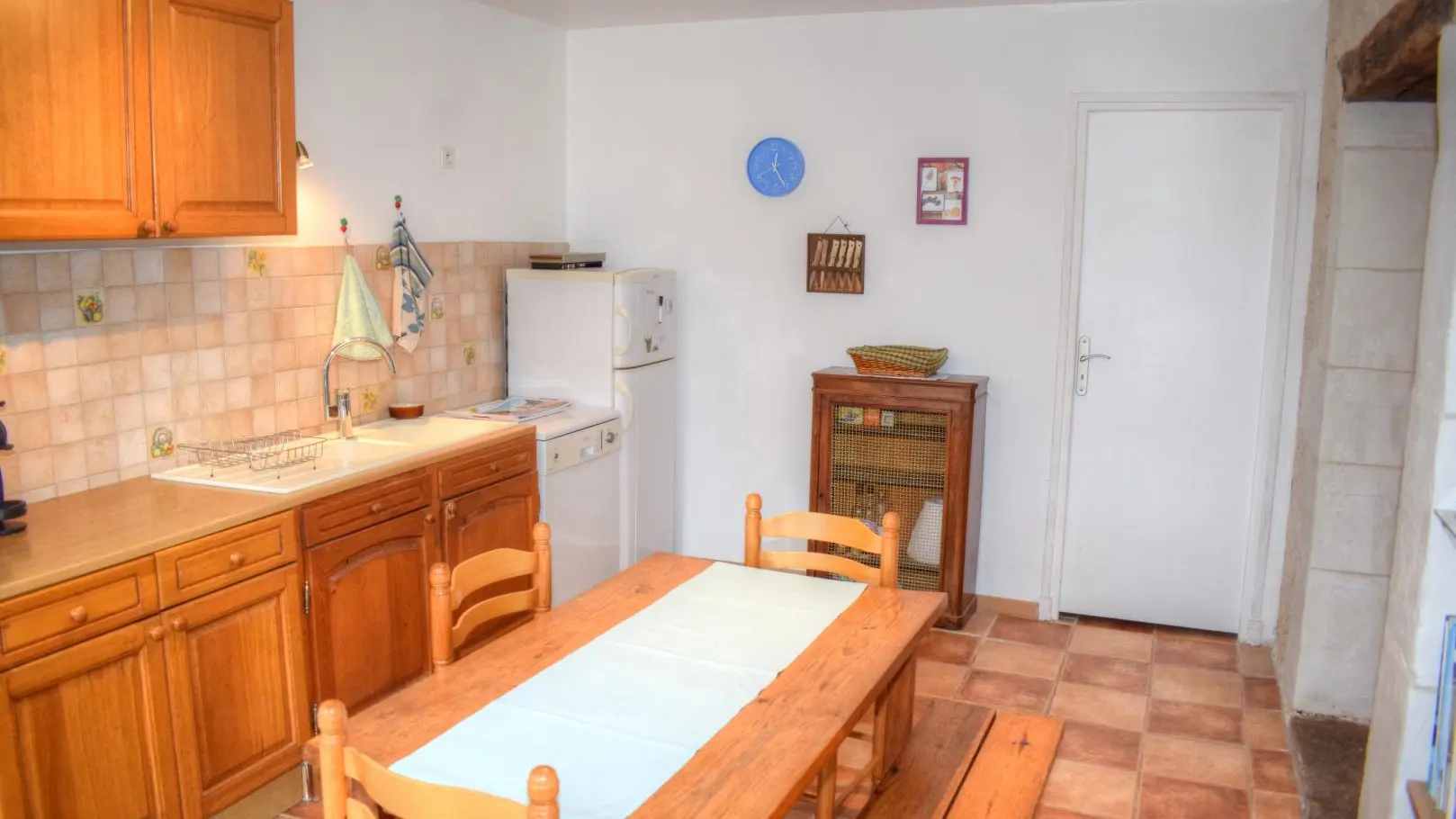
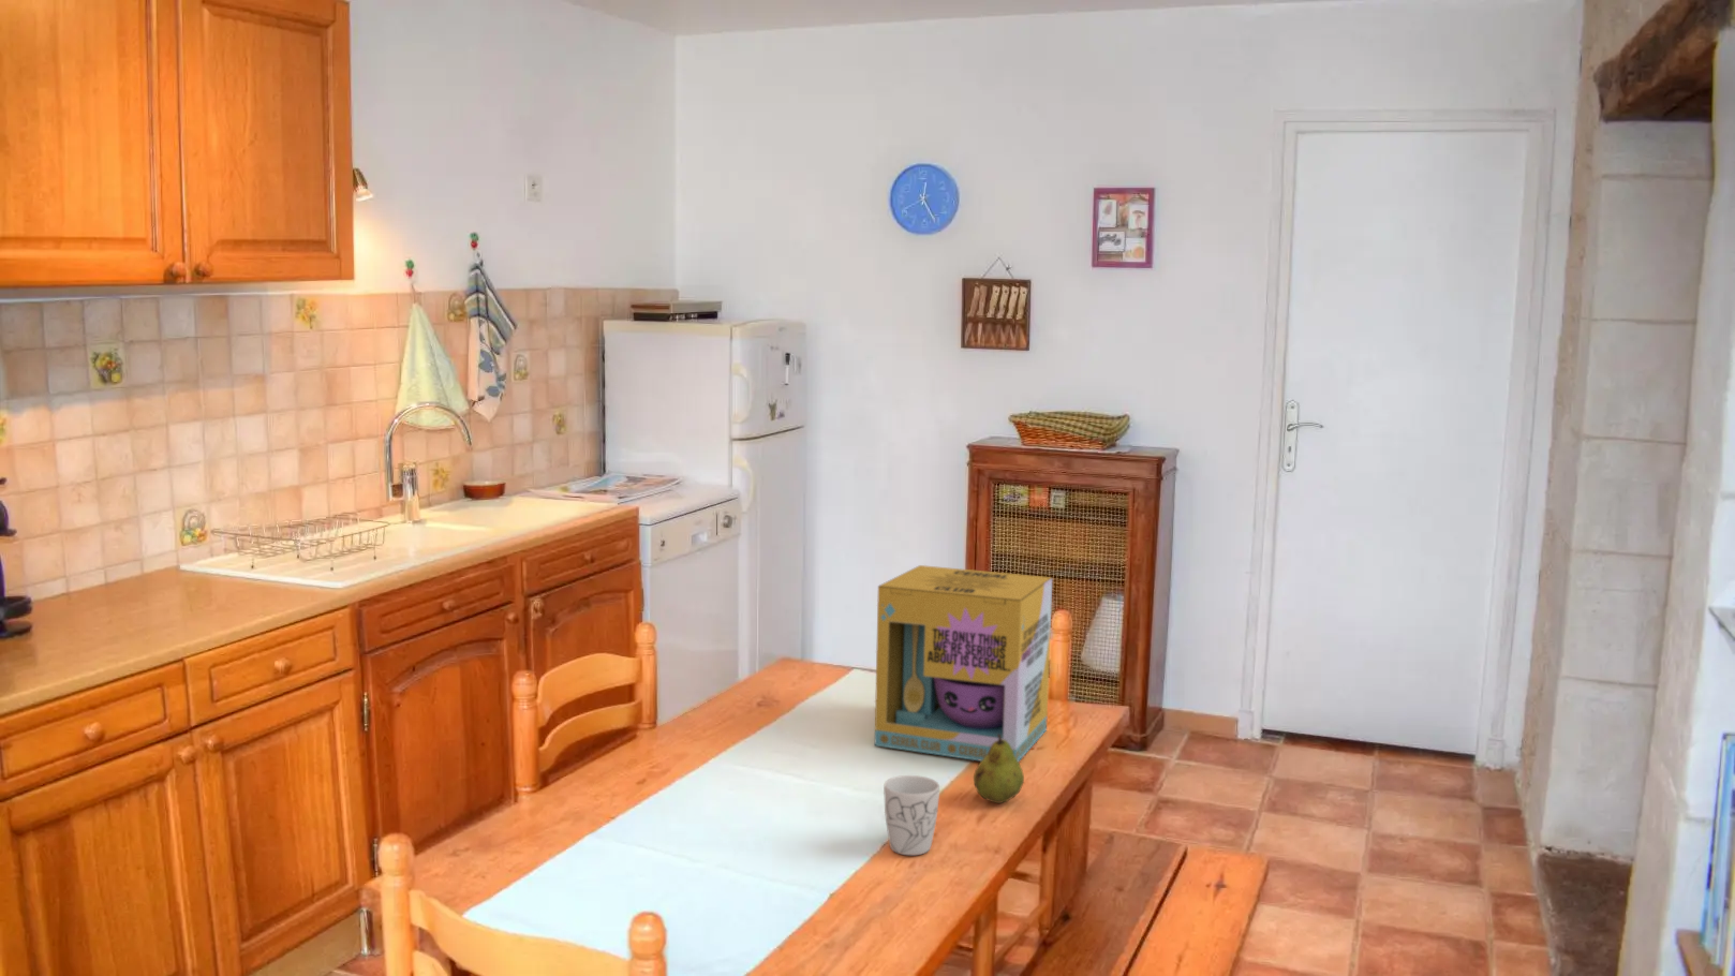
+ cereal box (964, 660)
+ fruit (999, 766)
+ mug (915, 813)
